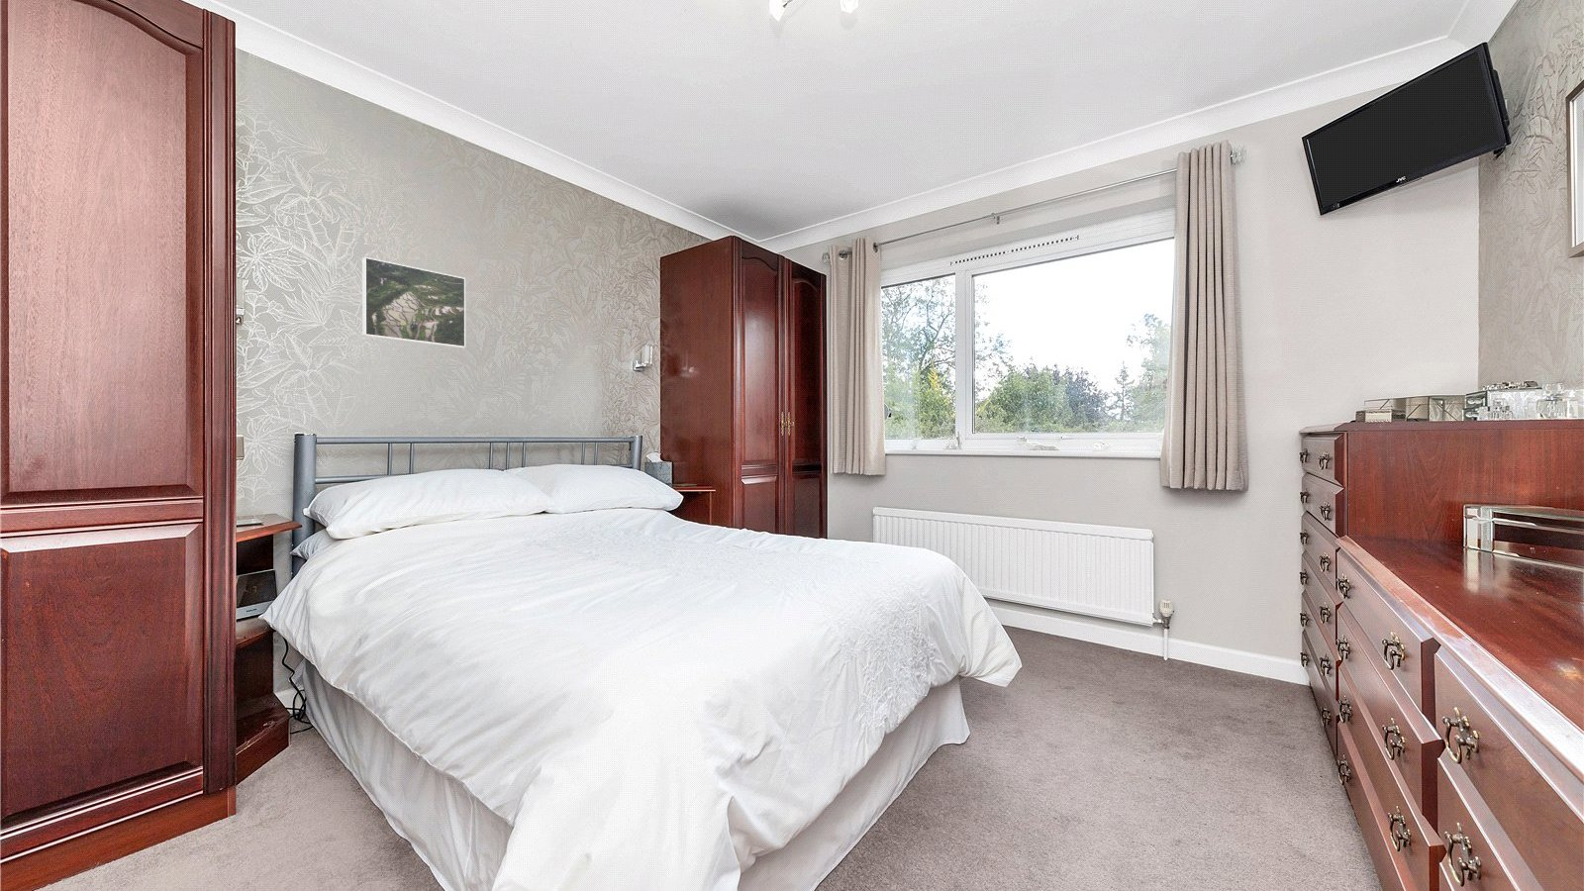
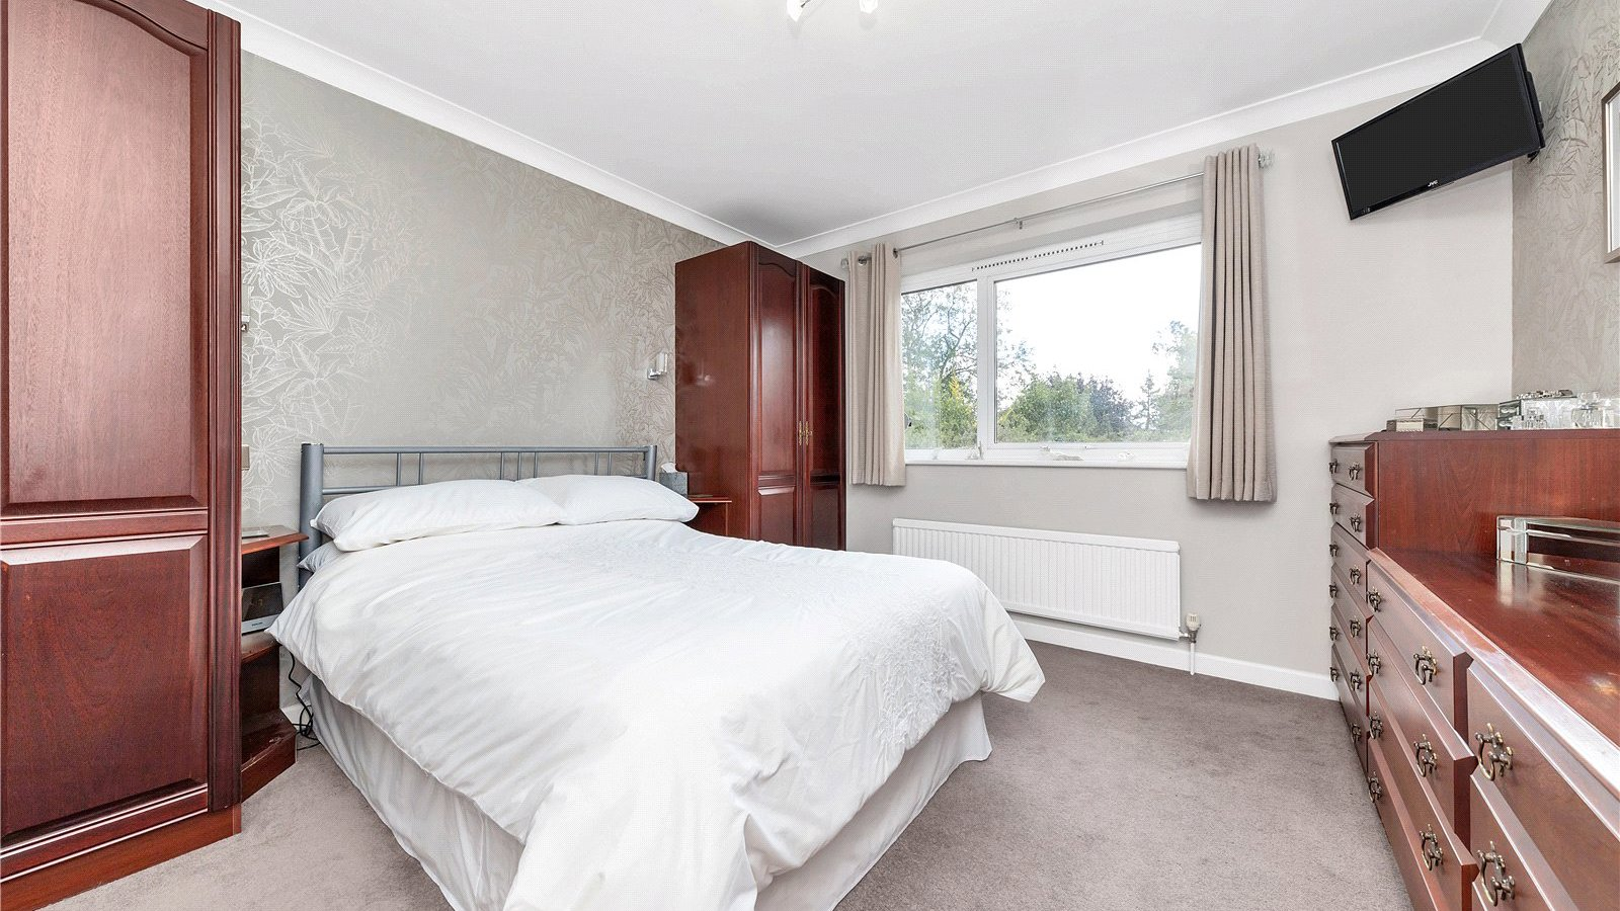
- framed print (417, 305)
